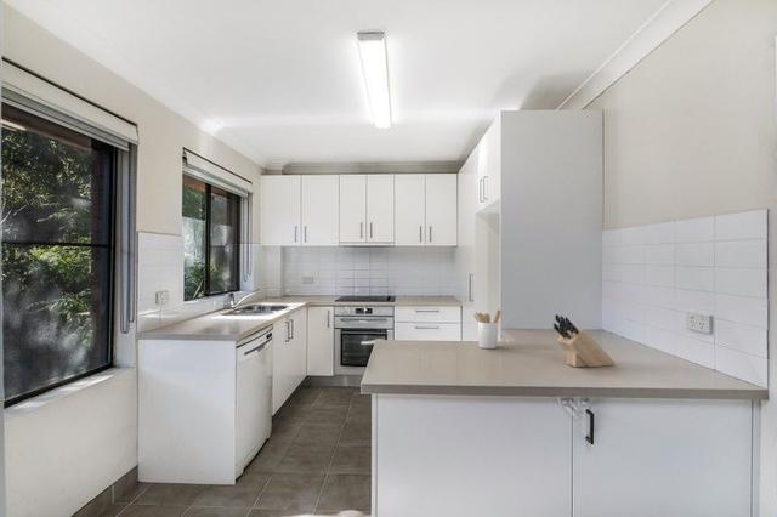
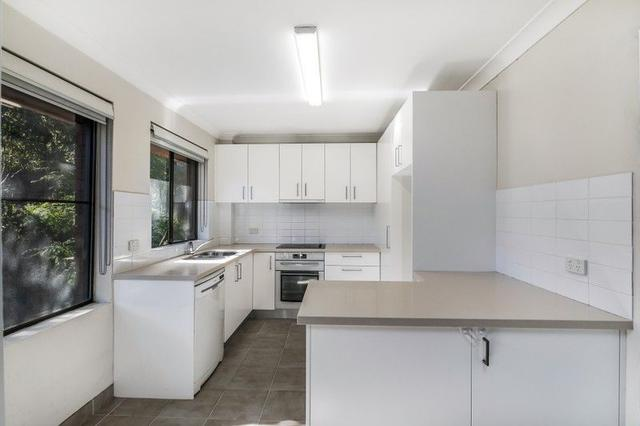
- knife block (582, 339)
- utensil holder (486, 328)
